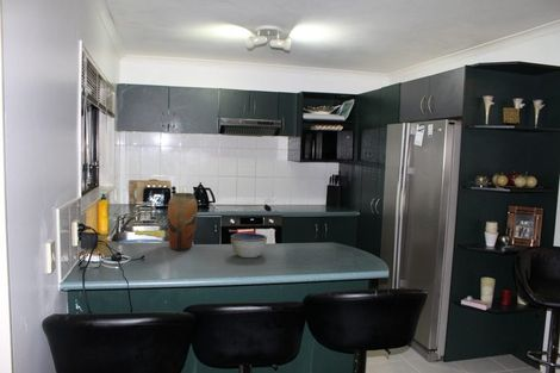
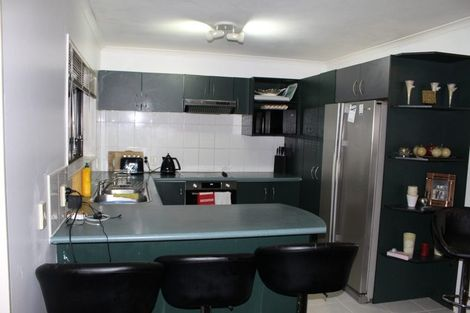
- vase (181, 220)
- bowl (248, 245)
